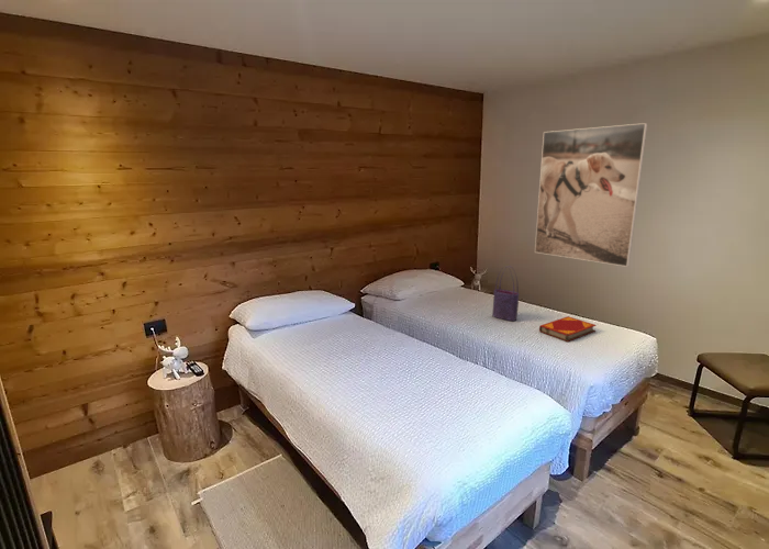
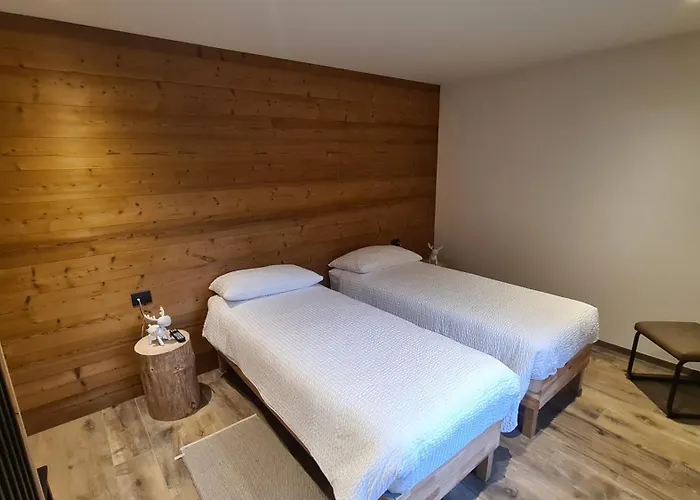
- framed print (583, 195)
- tote bag (505, 292)
- hardback book (567, 327)
